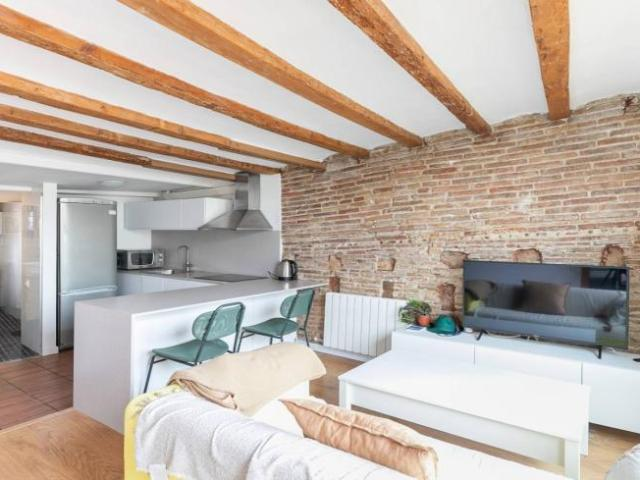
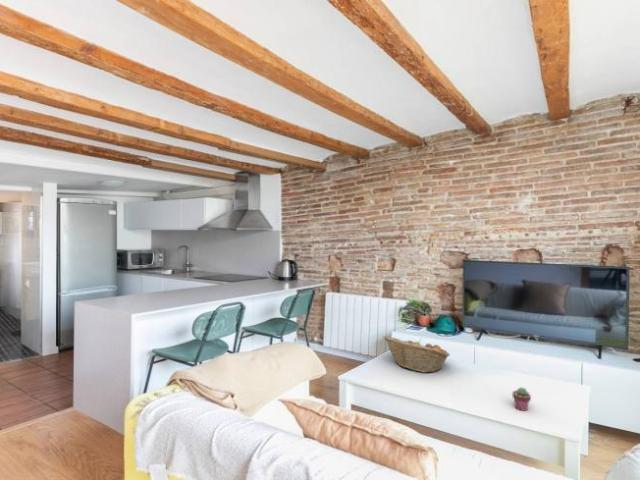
+ fruit basket (415, 350)
+ potted succulent (521, 398)
